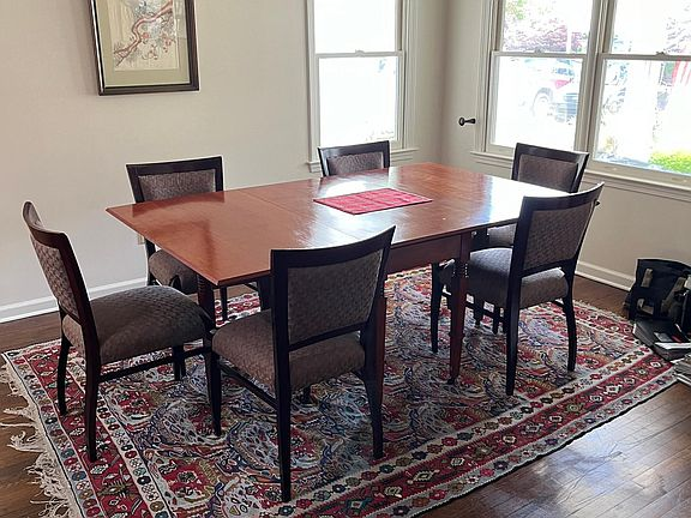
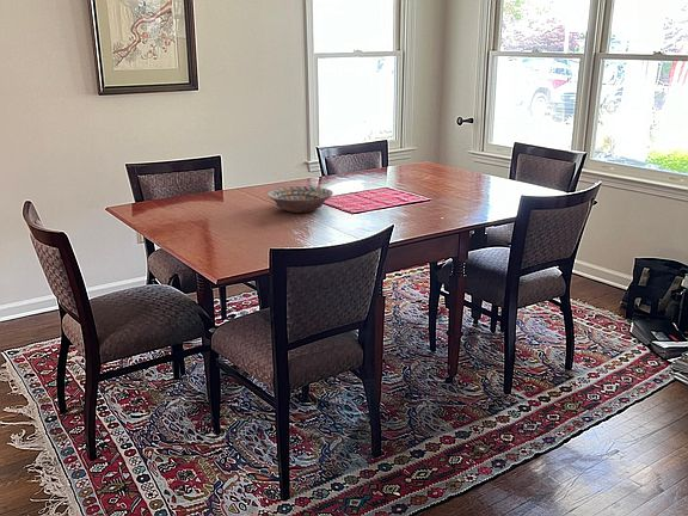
+ decorative bowl (300, 201)
